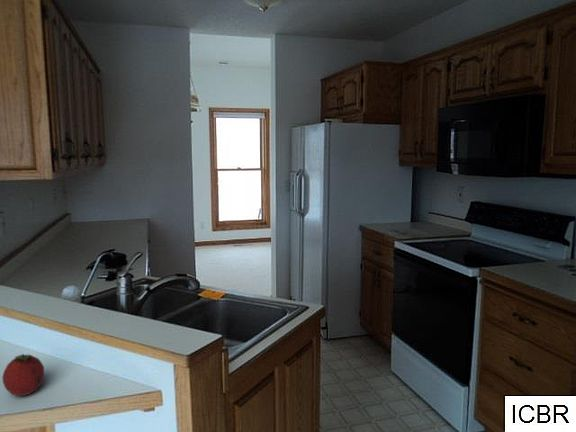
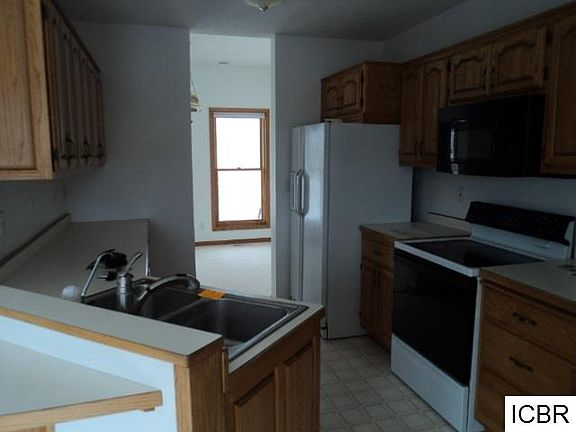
- fruit (23, 372)
